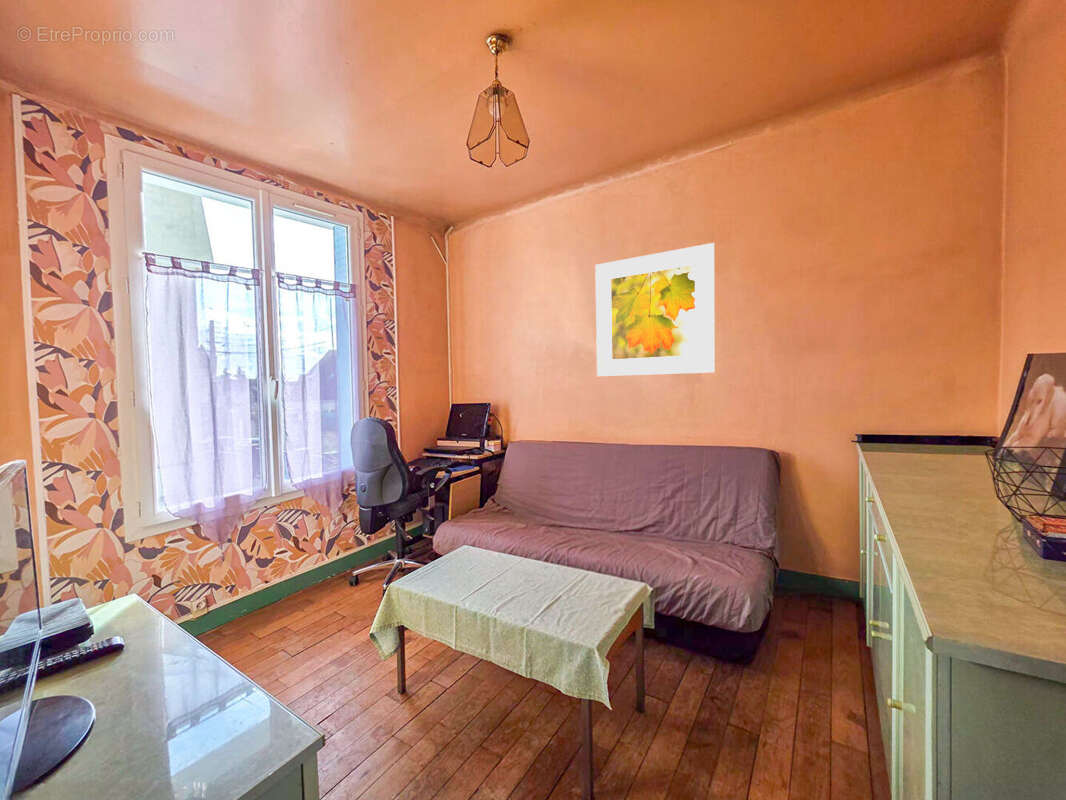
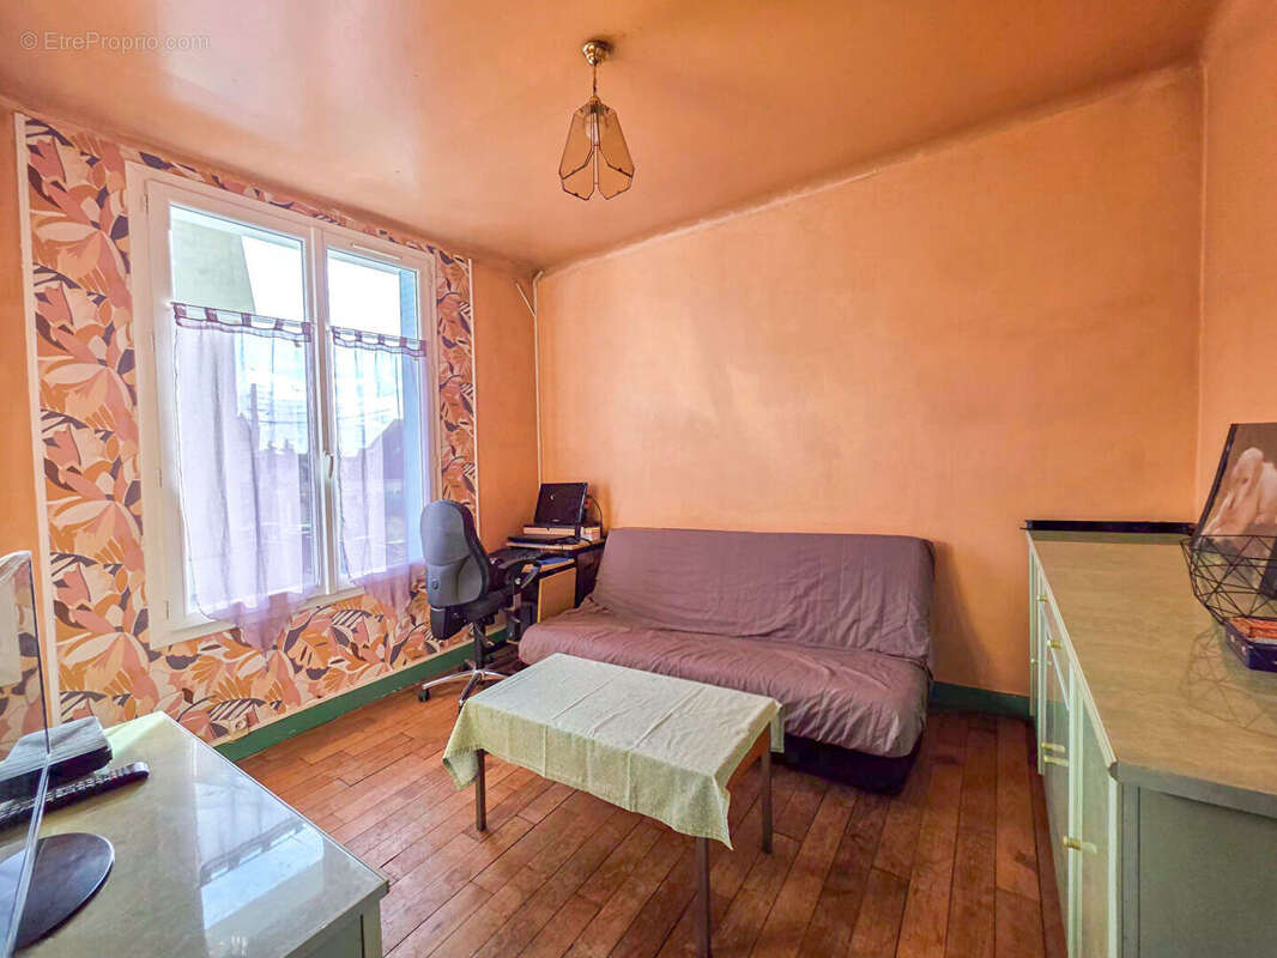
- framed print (651, 315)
